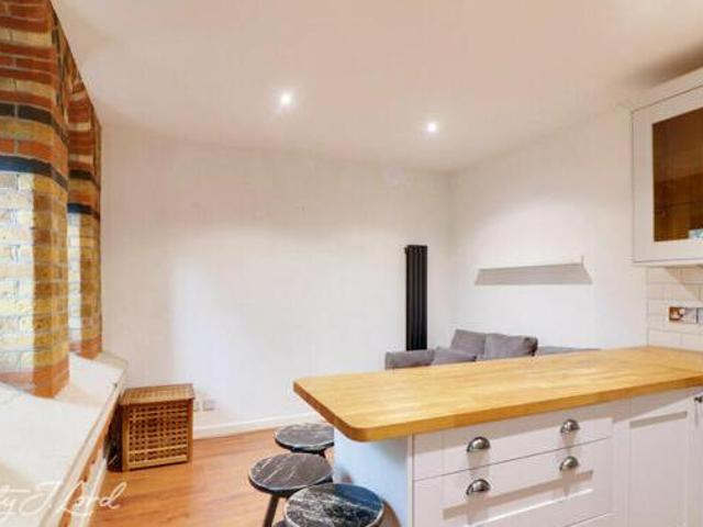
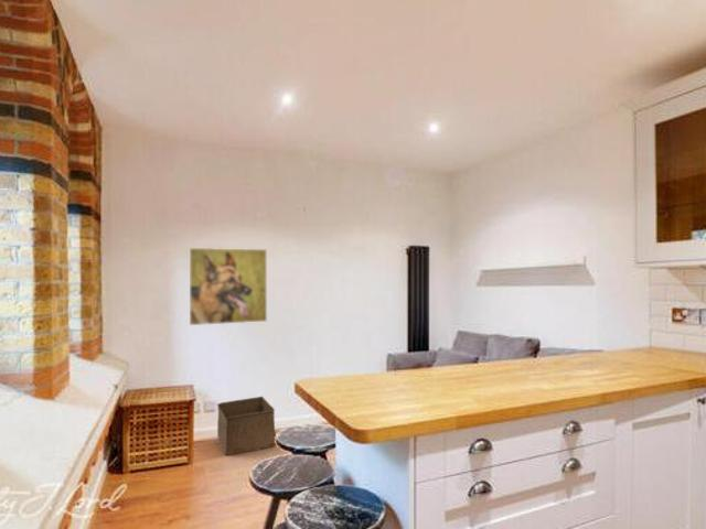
+ storage bin (245, 424)
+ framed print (228, 285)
